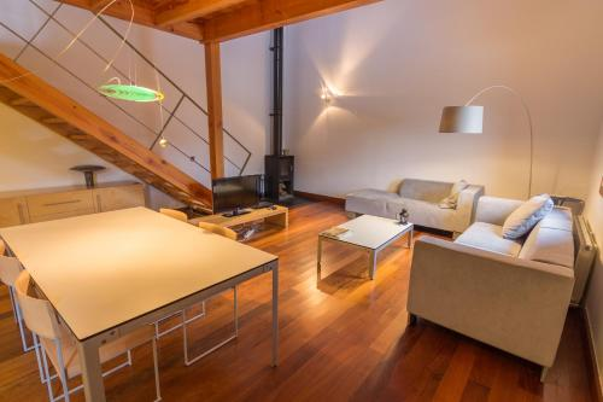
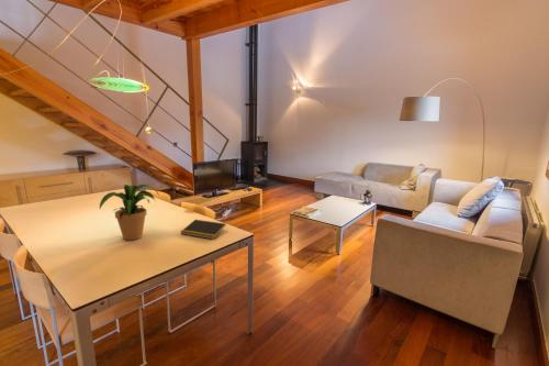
+ potted plant (131, 211)
+ notepad (203, 229)
